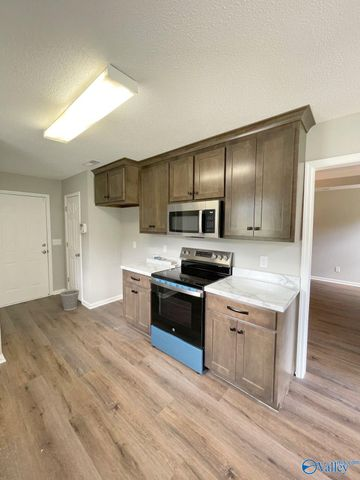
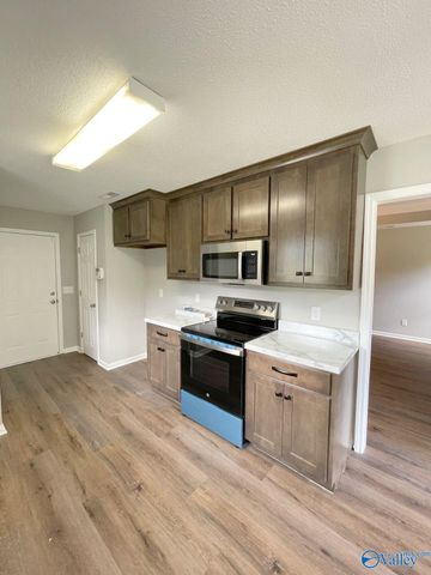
- wastebasket (70, 300)
